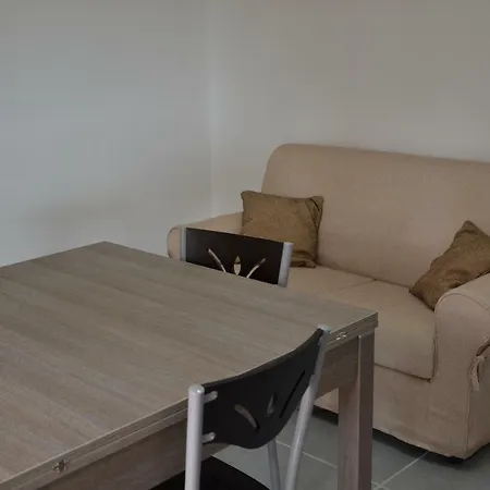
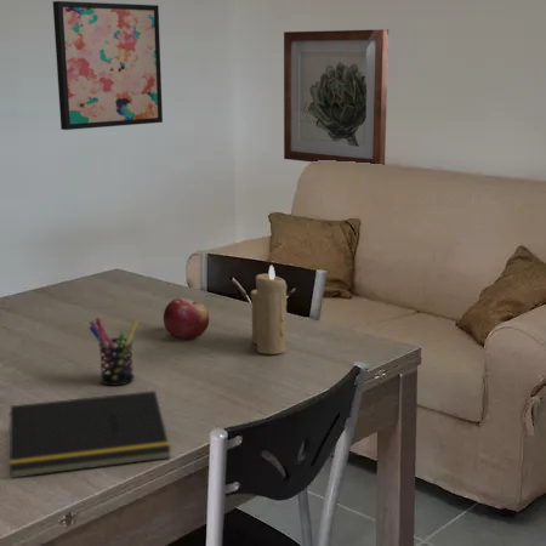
+ candle (268, 303)
+ wall art (332, 98)
+ notepad (87, 431)
+ wall art (110, 66)
+ fruit (186, 315)
+ pen holder (115, 348)
